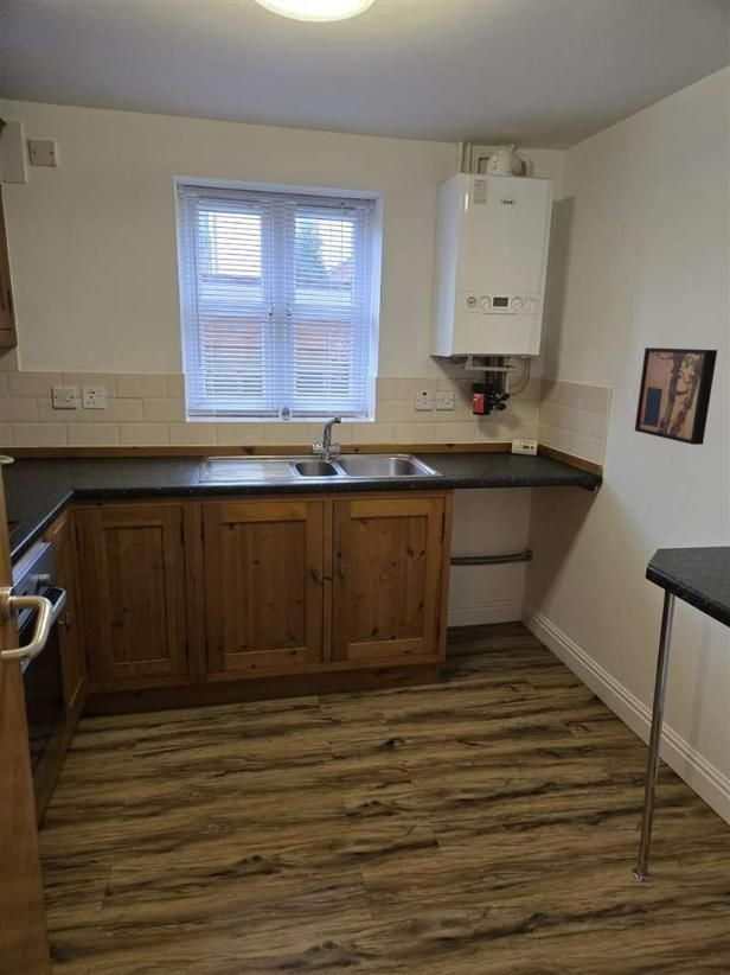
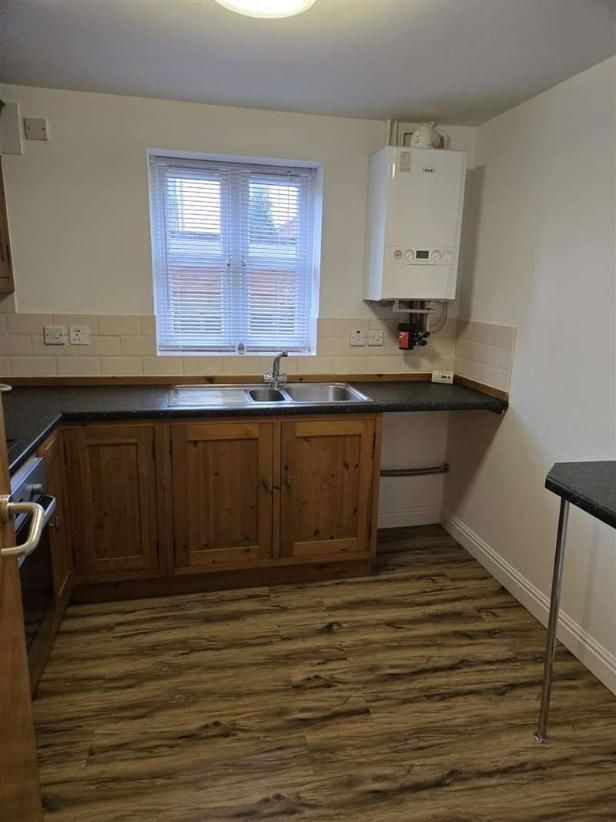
- wall art (672, 393)
